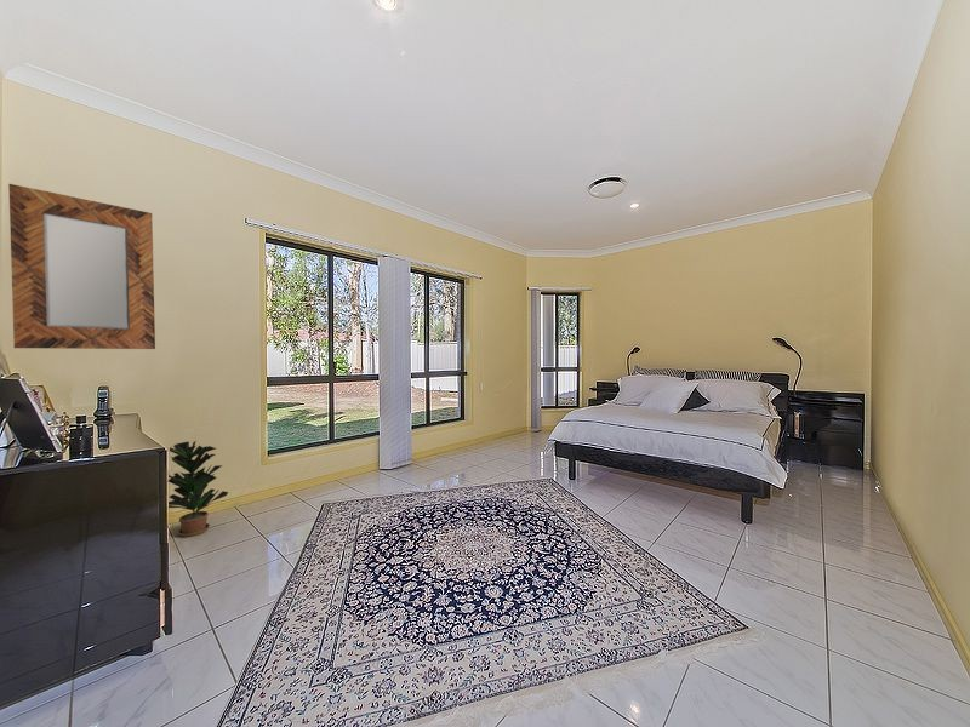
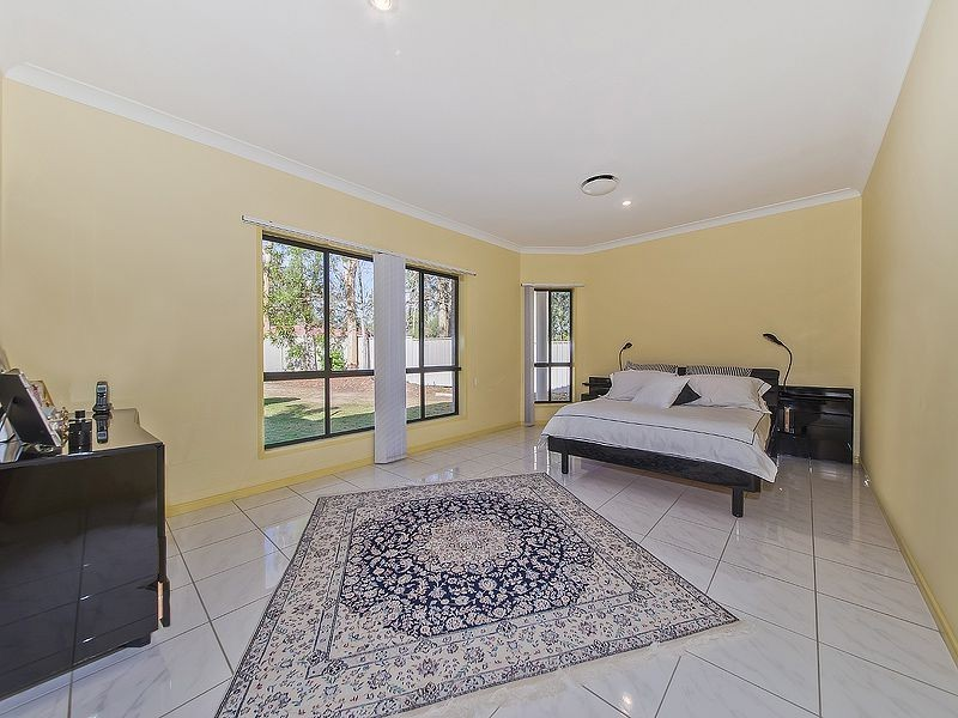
- potted plant (190, 486)
- home mirror (89, 274)
